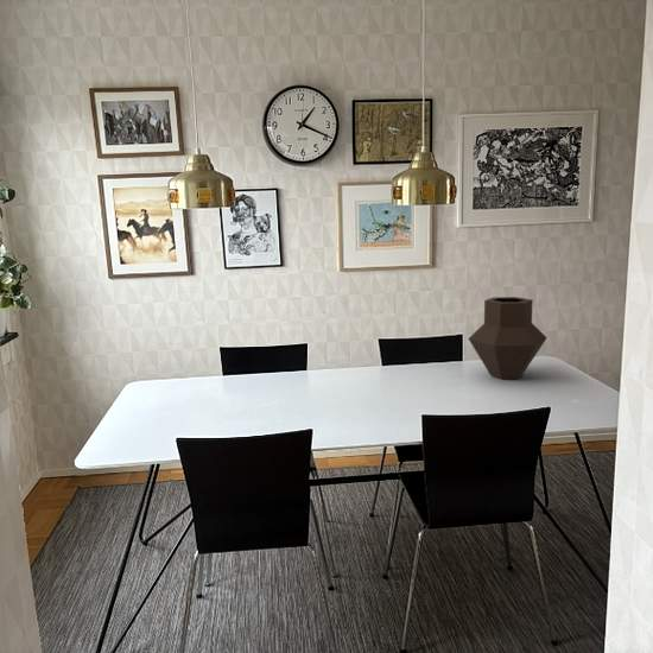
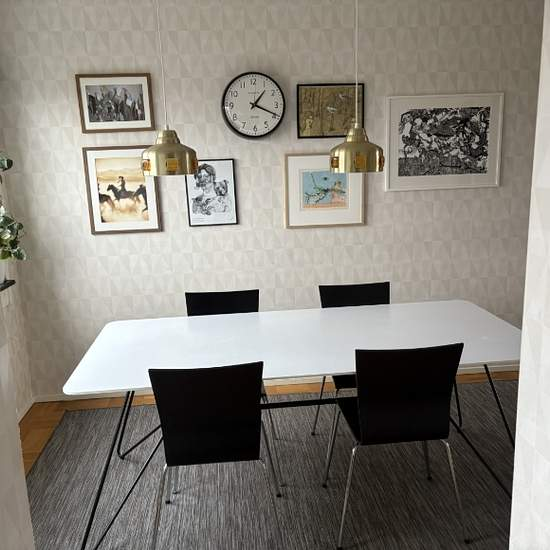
- vase (507, 337)
